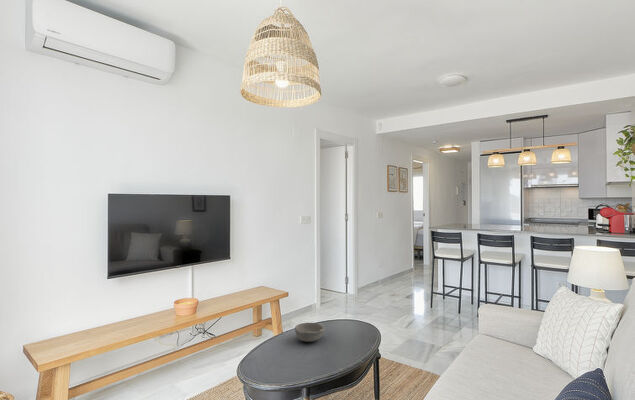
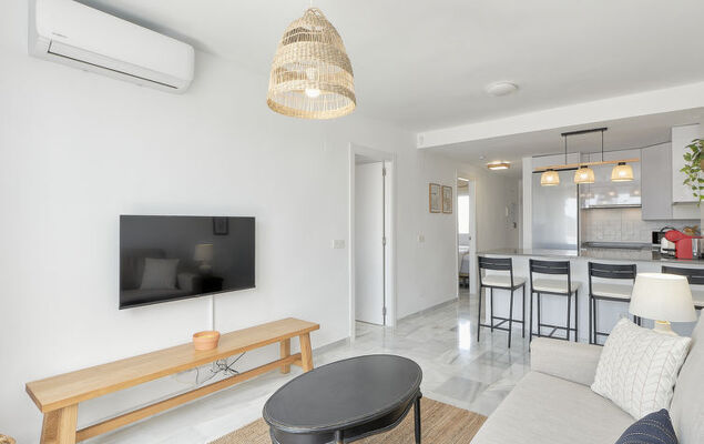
- bowl (309, 333)
